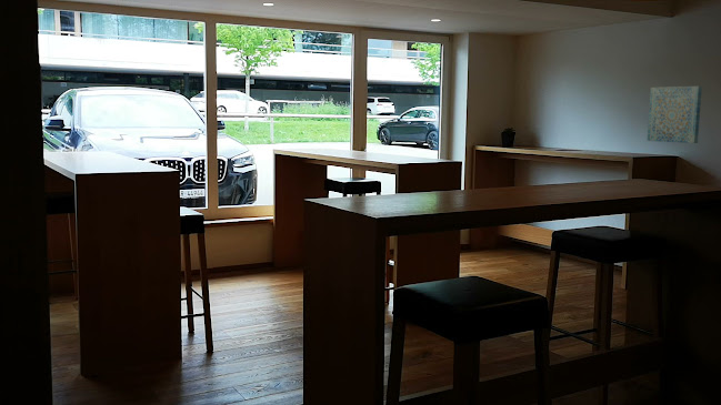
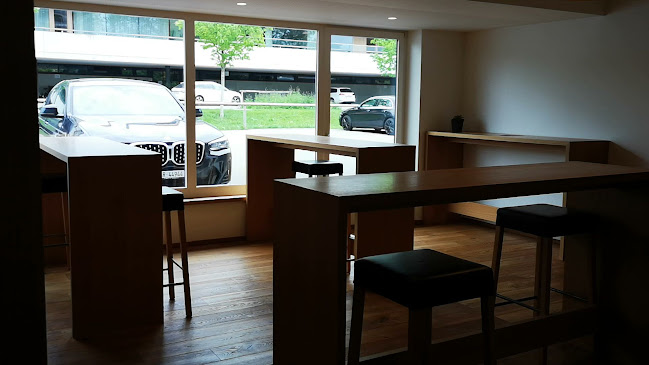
- wall art (673, 114)
